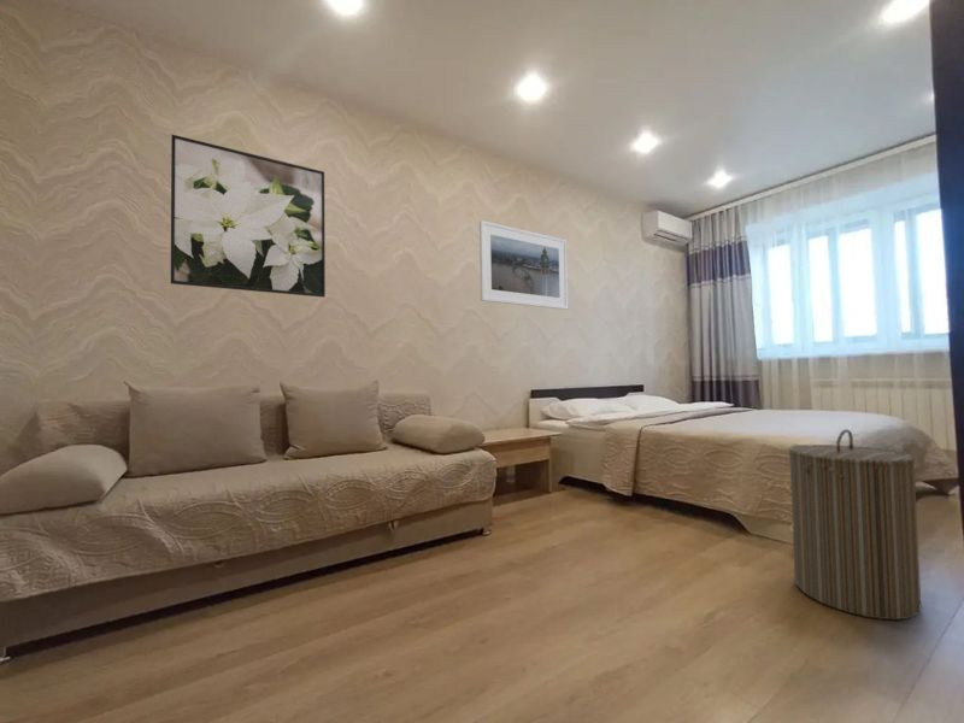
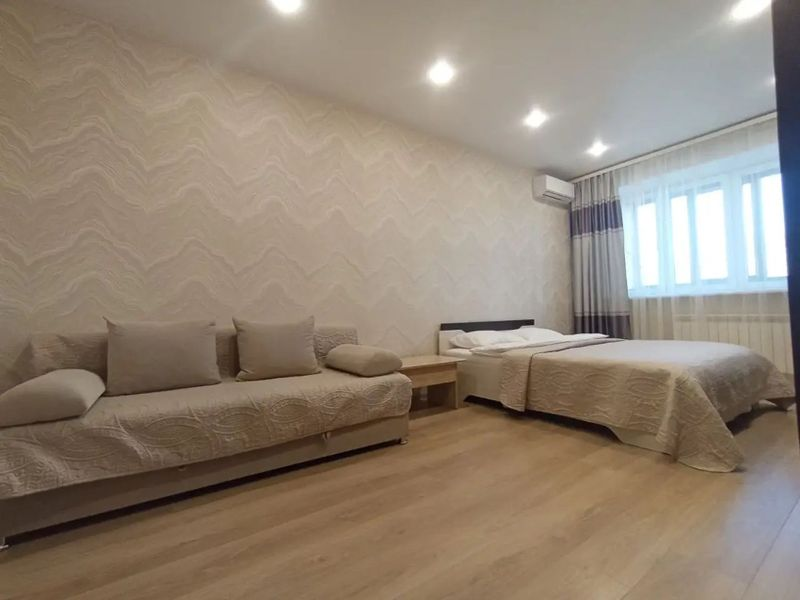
- laundry hamper (850, 511)
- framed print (527, 268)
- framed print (254, 222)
